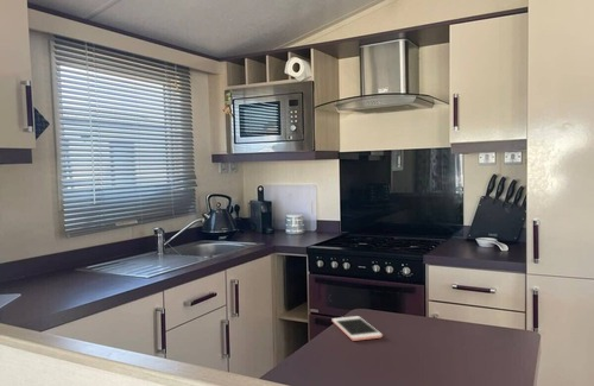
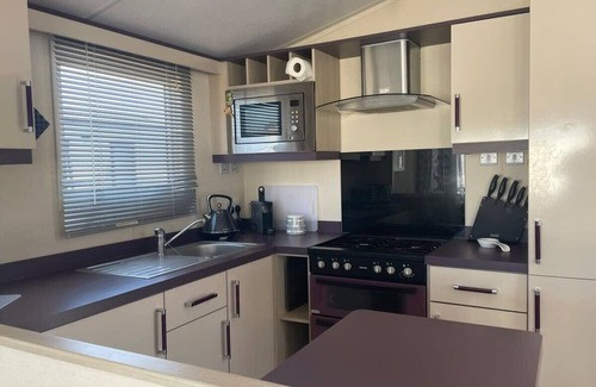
- cell phone (355, 327)
